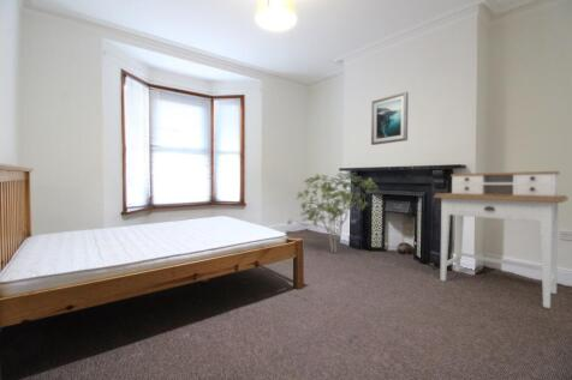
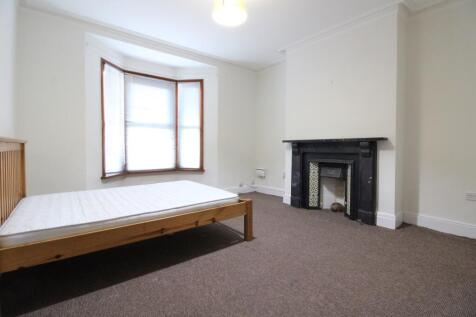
- desk (499, 218)
- shrub (335, 212)
- wall art (388, 120)
